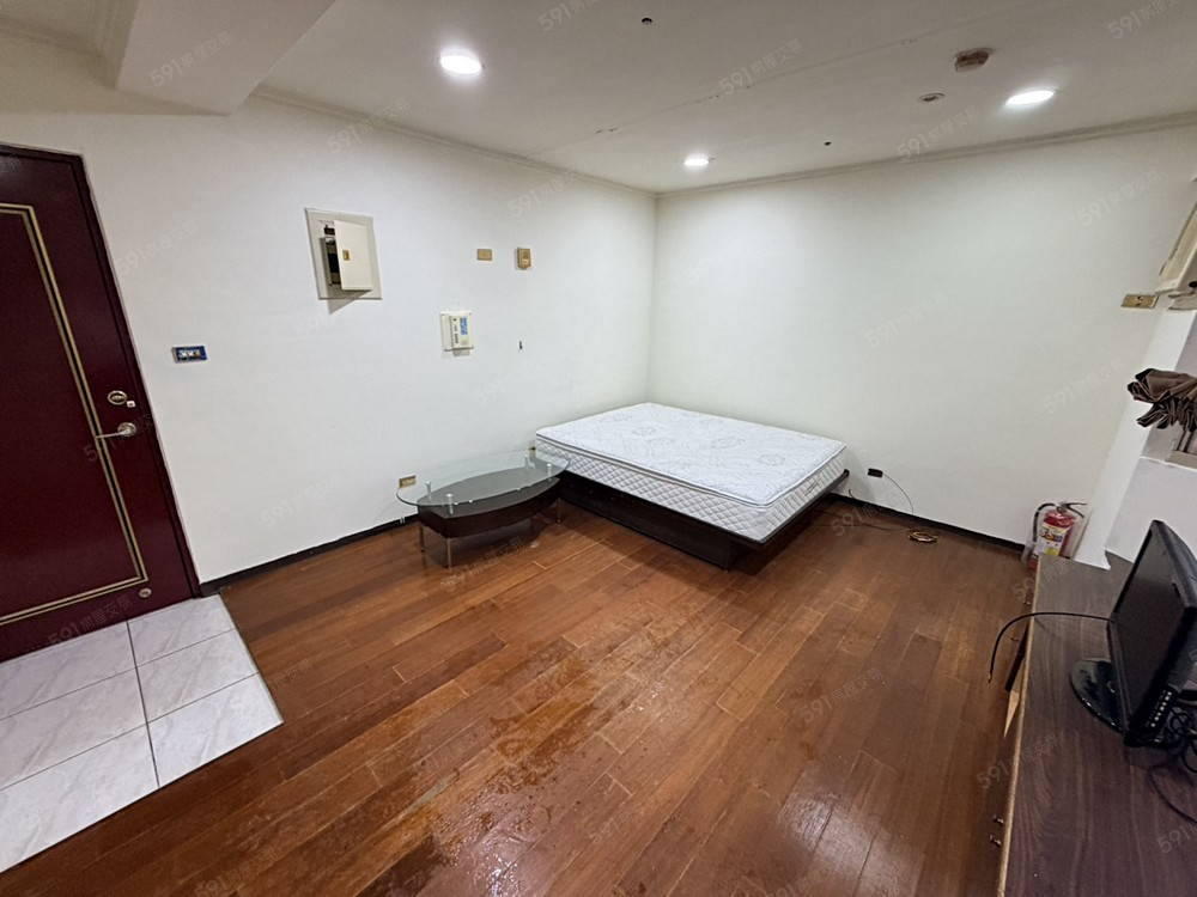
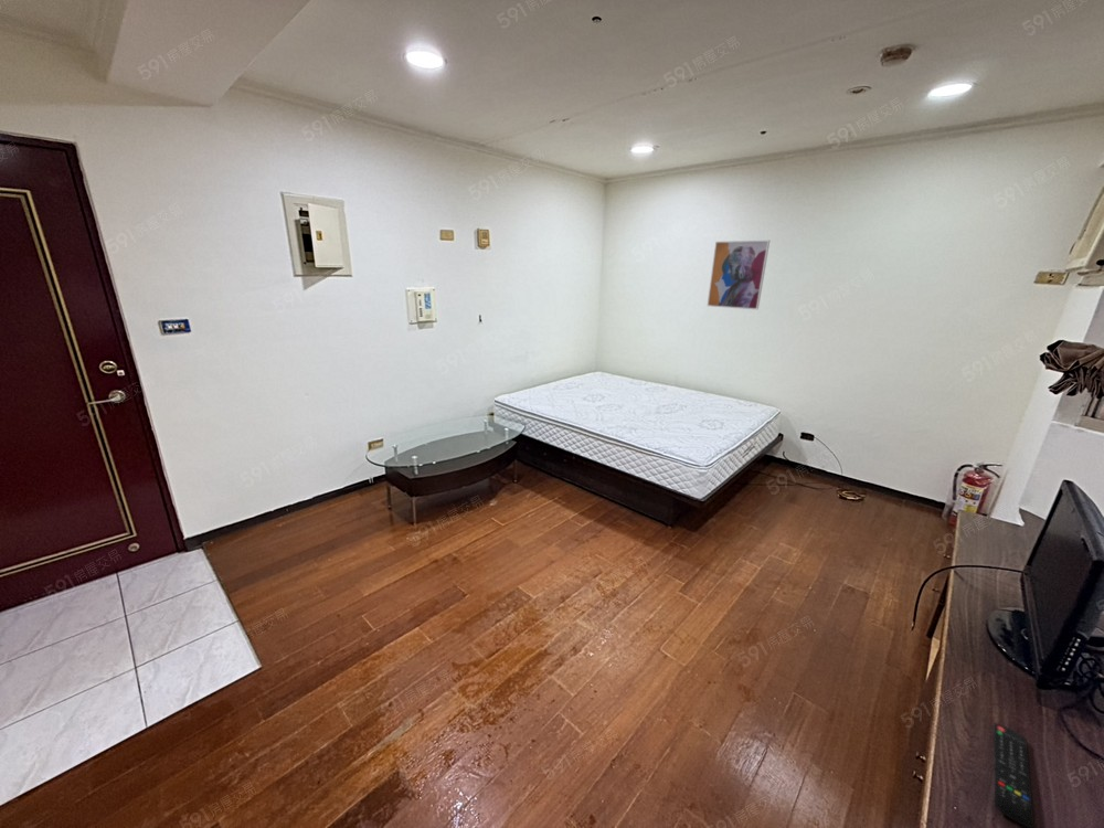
+ remote control (1010, 769)
+ wall art (736, 275)
